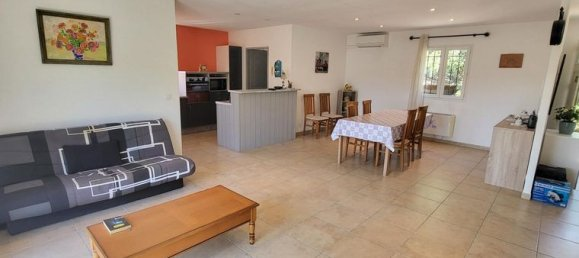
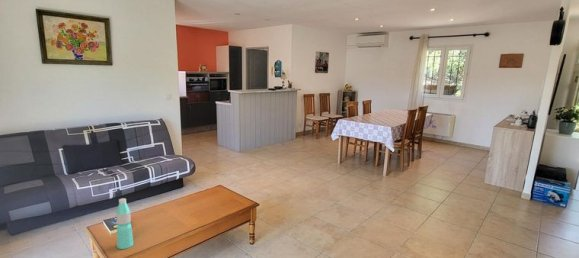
+ water bottle (123, 222)
